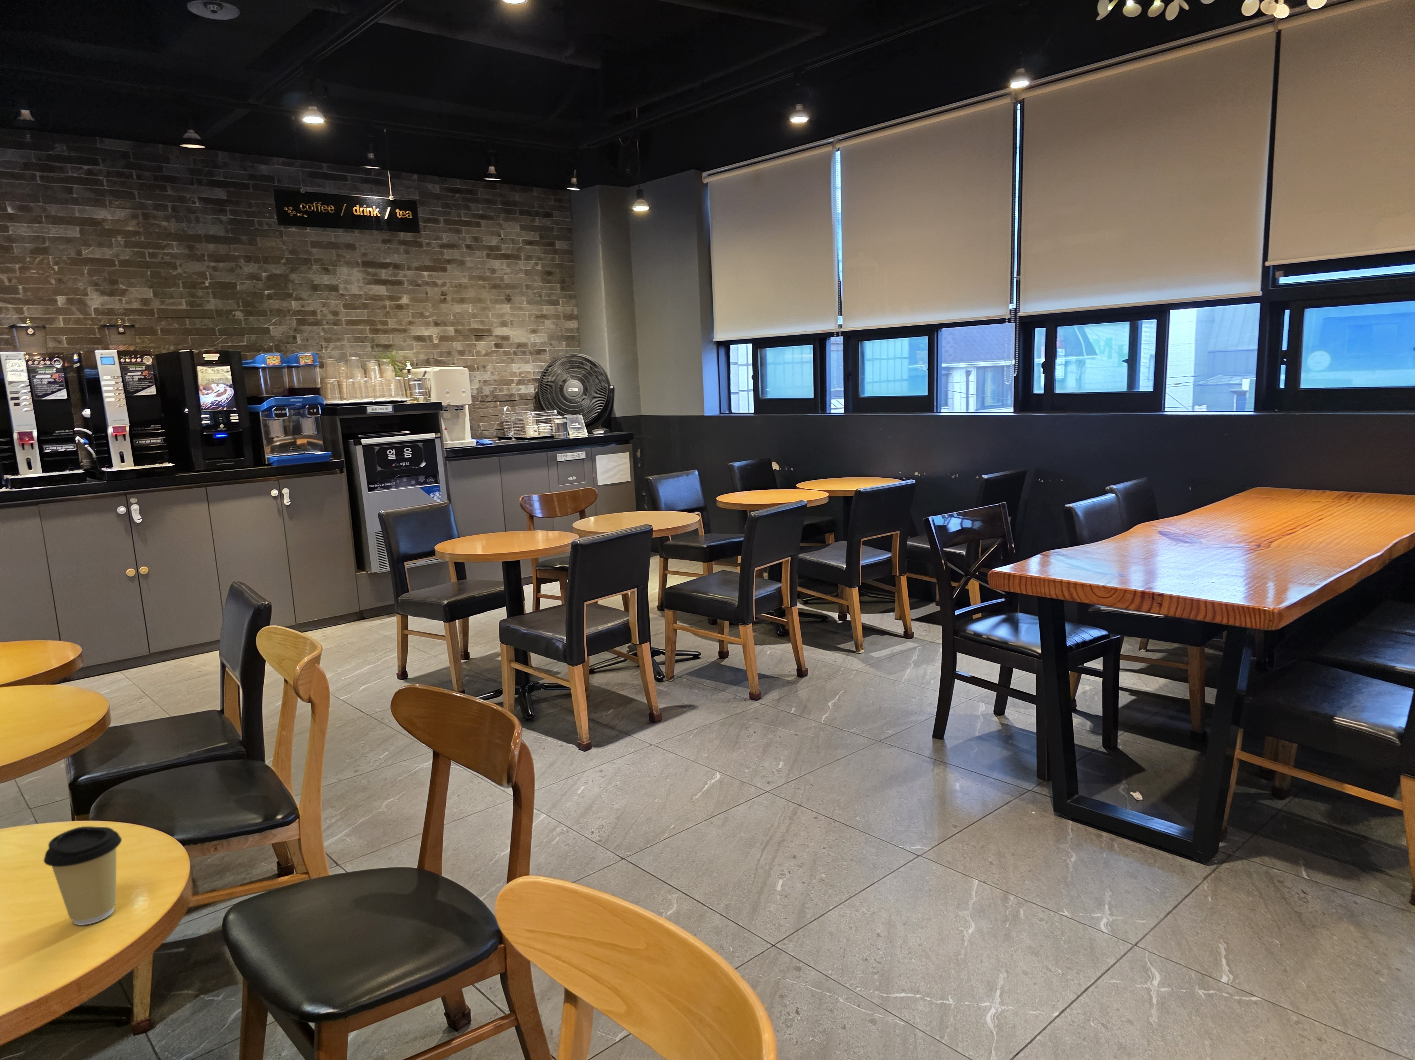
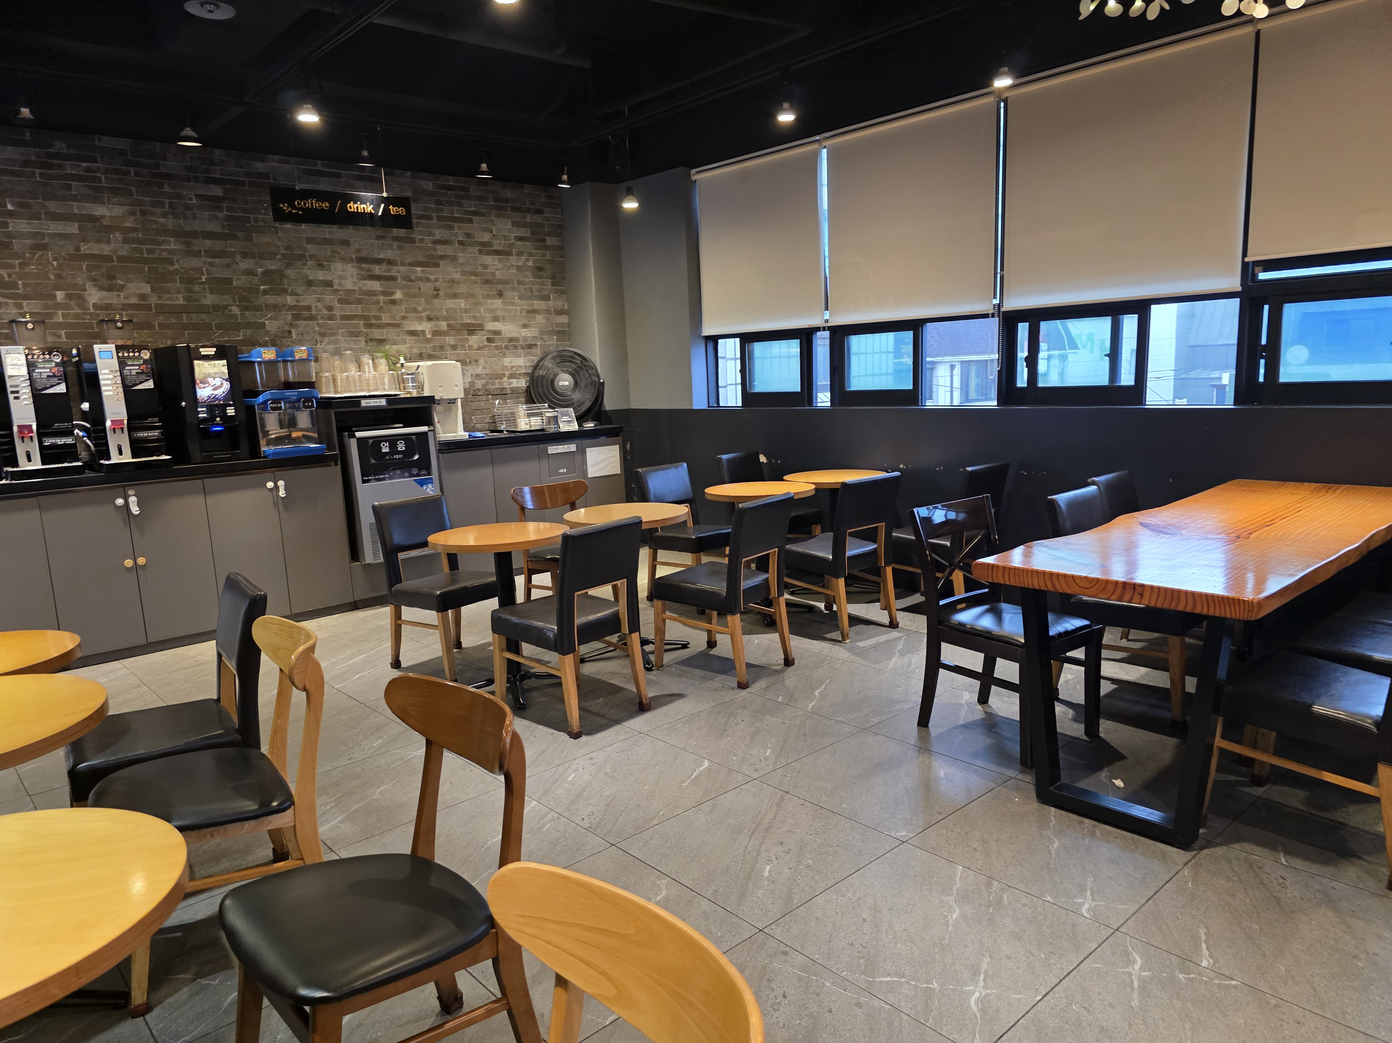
- coffee cup (87, 875)
